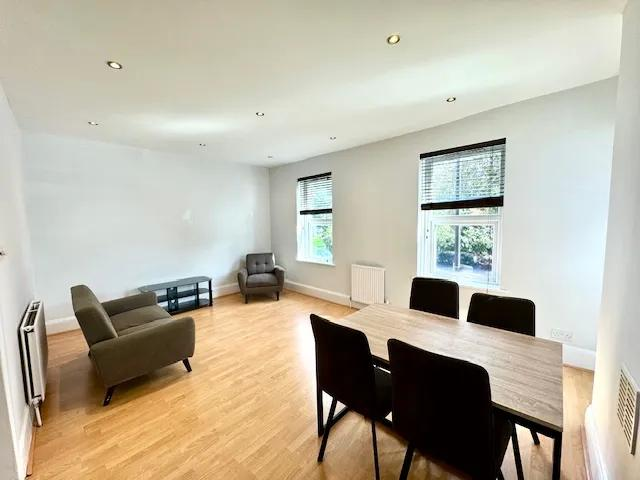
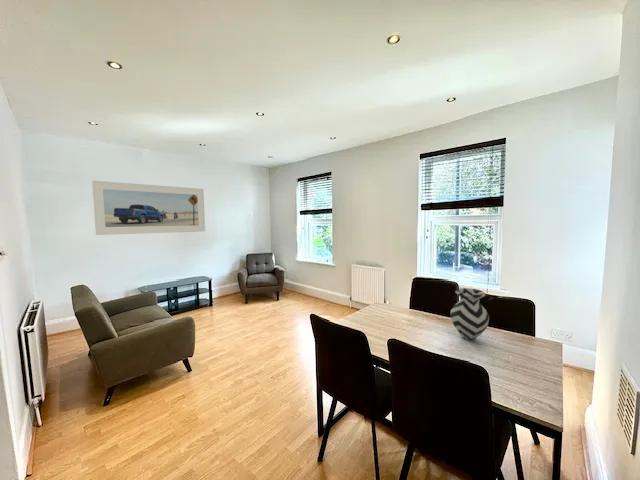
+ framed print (156, 209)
+ vase (469, 314)
